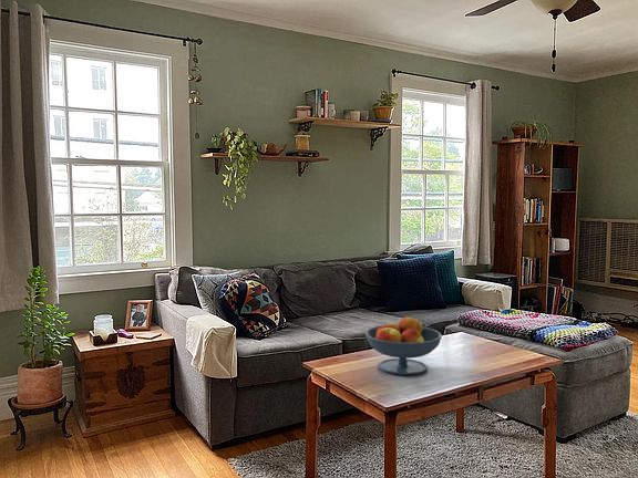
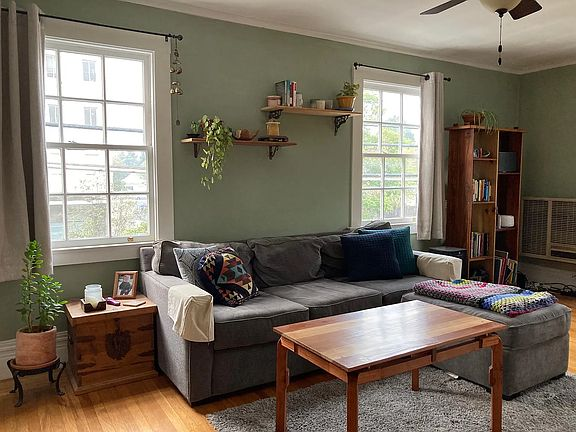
- fruit bowl (402, 344)
